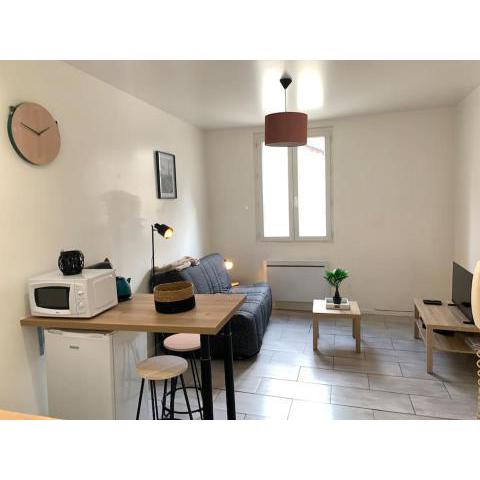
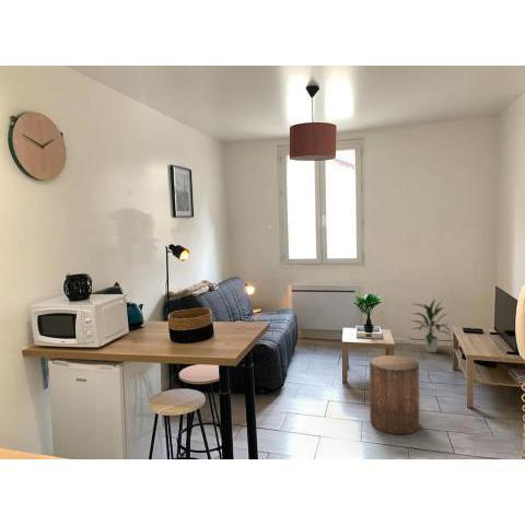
+ stool (394, 393)
+ indoor plant (430, 324)
